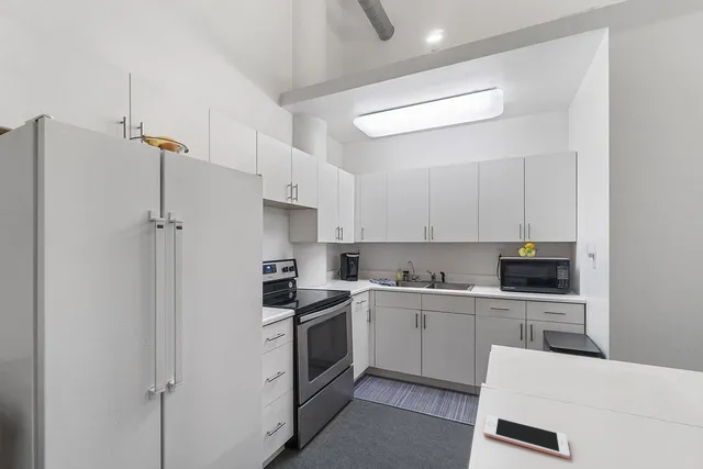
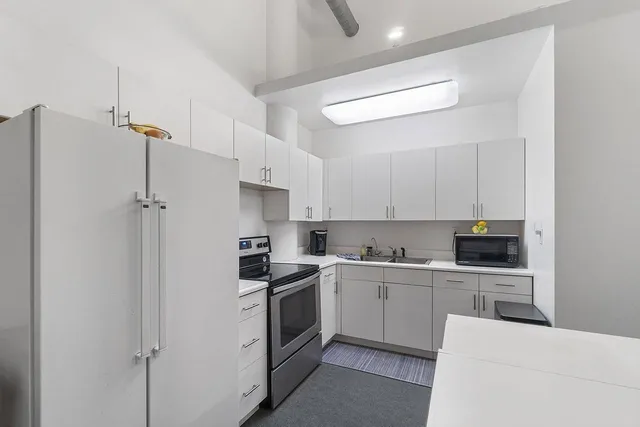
- cell phone (524, 435)
